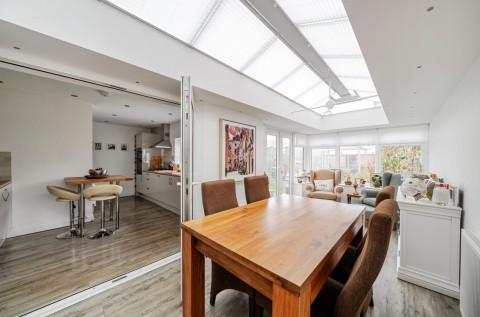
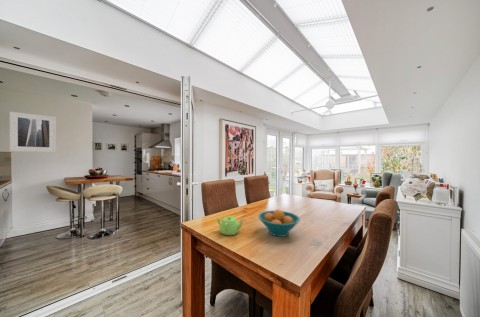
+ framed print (34, 133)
+ teapot (230, 224)
+ fruit bowl (278, 221)
